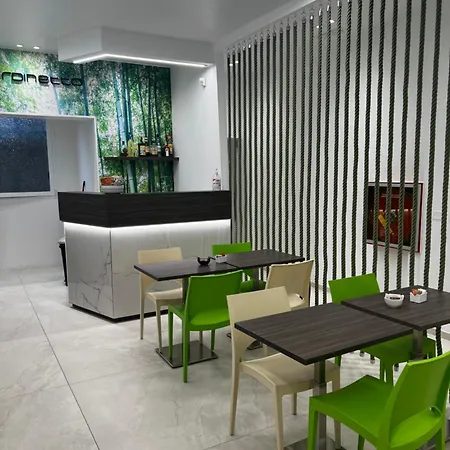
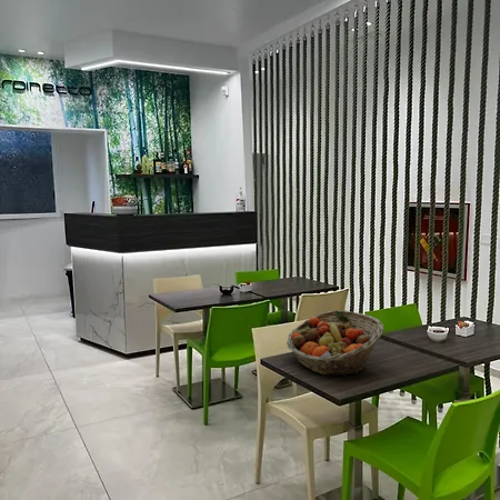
+ fruit basket (333, 341)
